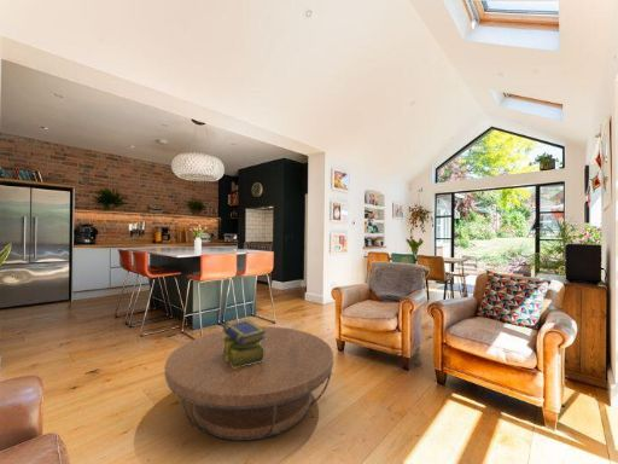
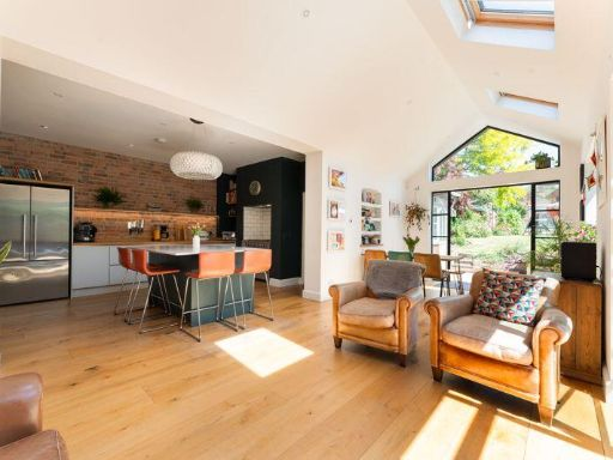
- coffee table (252, 376)
- stack of books (244, 341)
